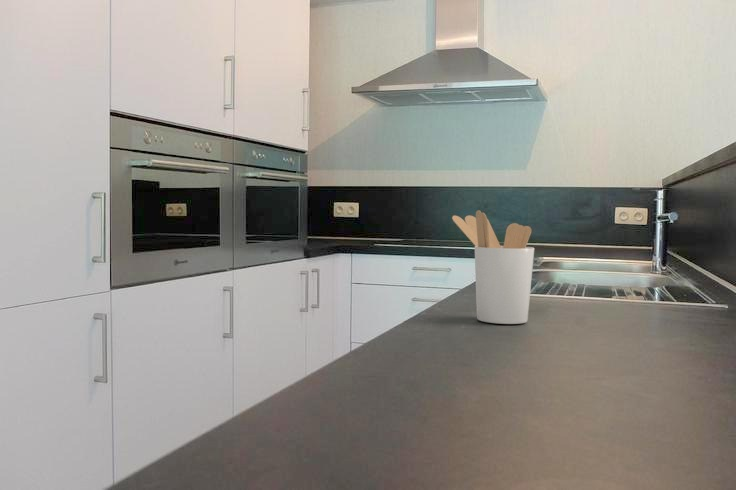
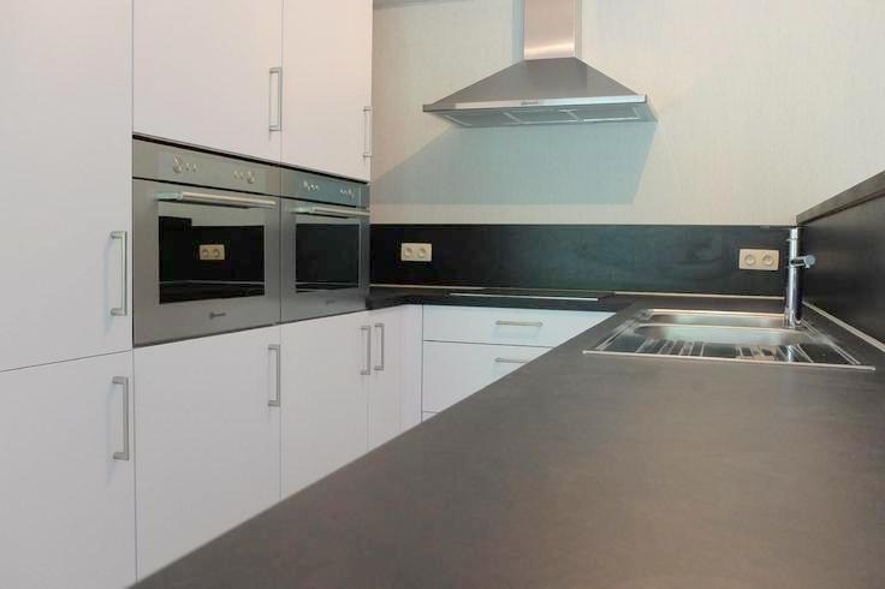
- utensil holder (492, 264)
